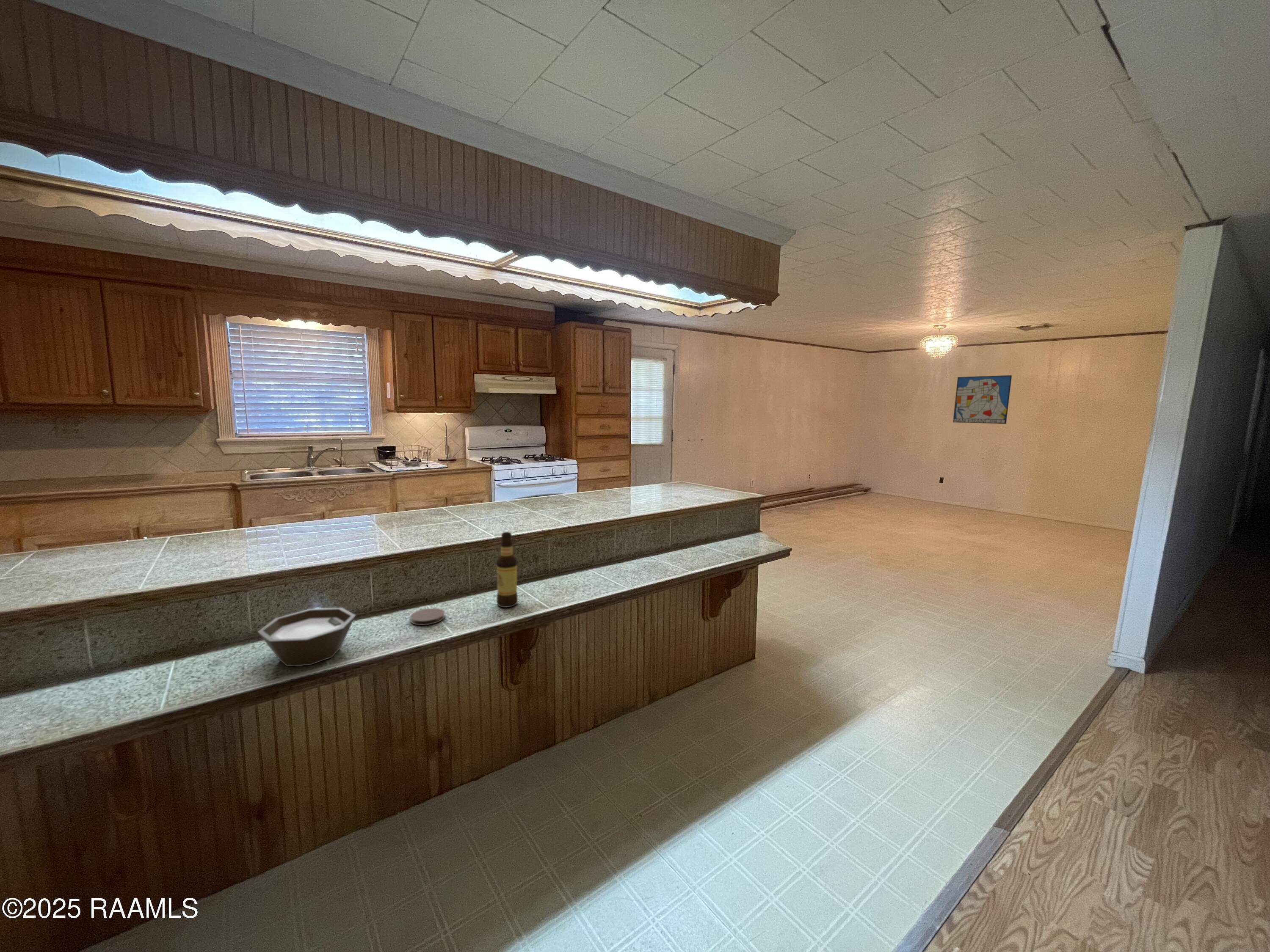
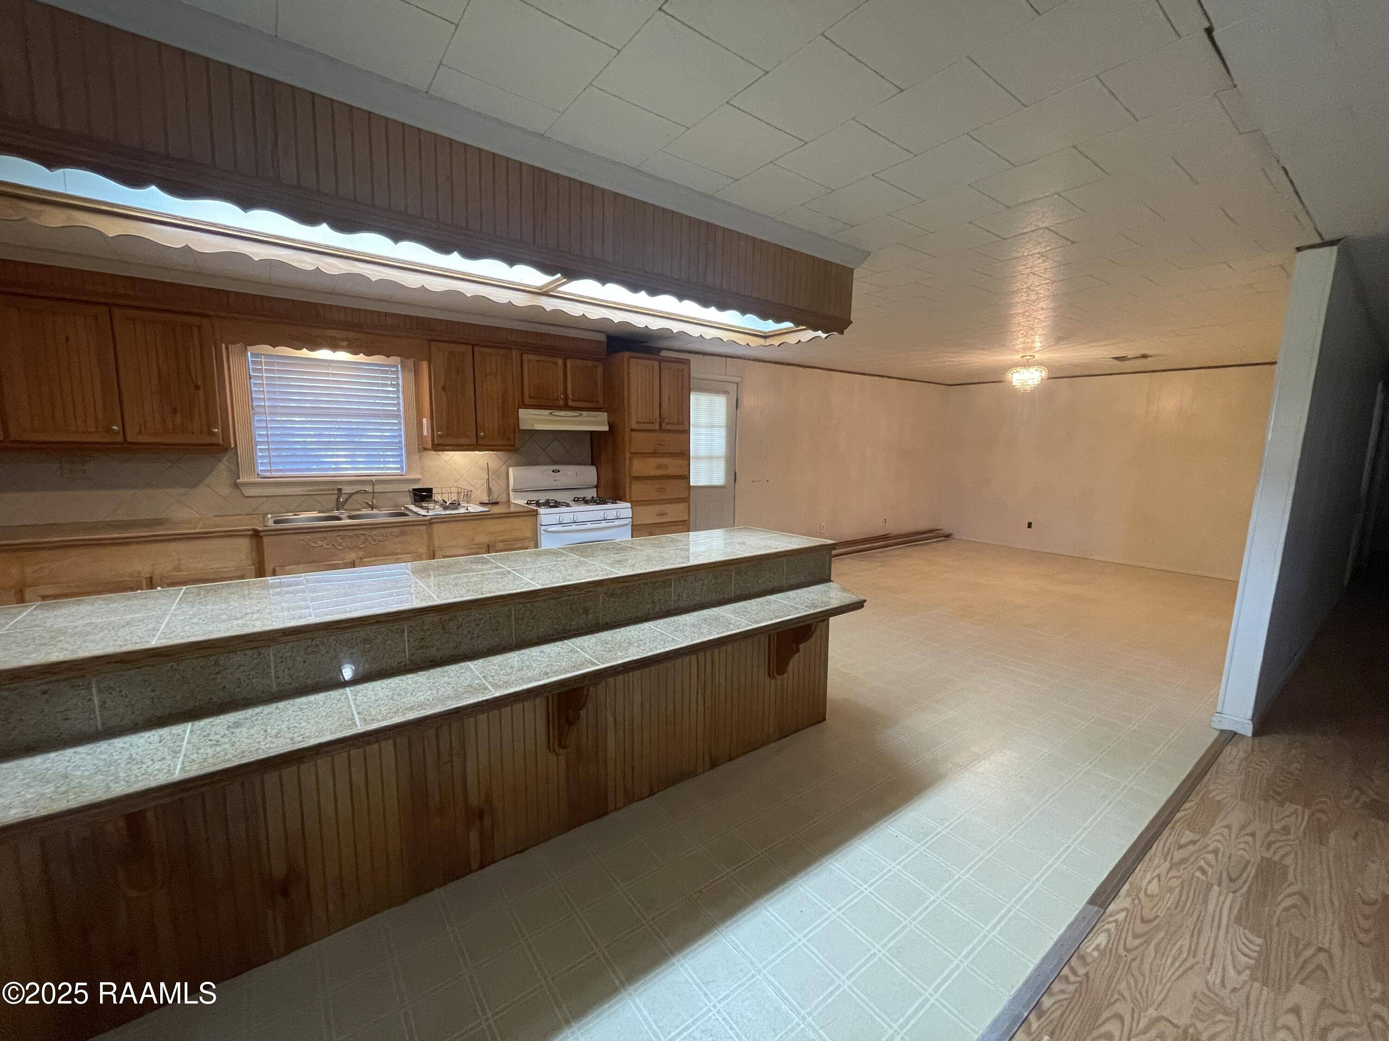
- coaster (428, 616)
- bowl (309, 638)
- wall art (981, 399)
- bottle (507, 569)
